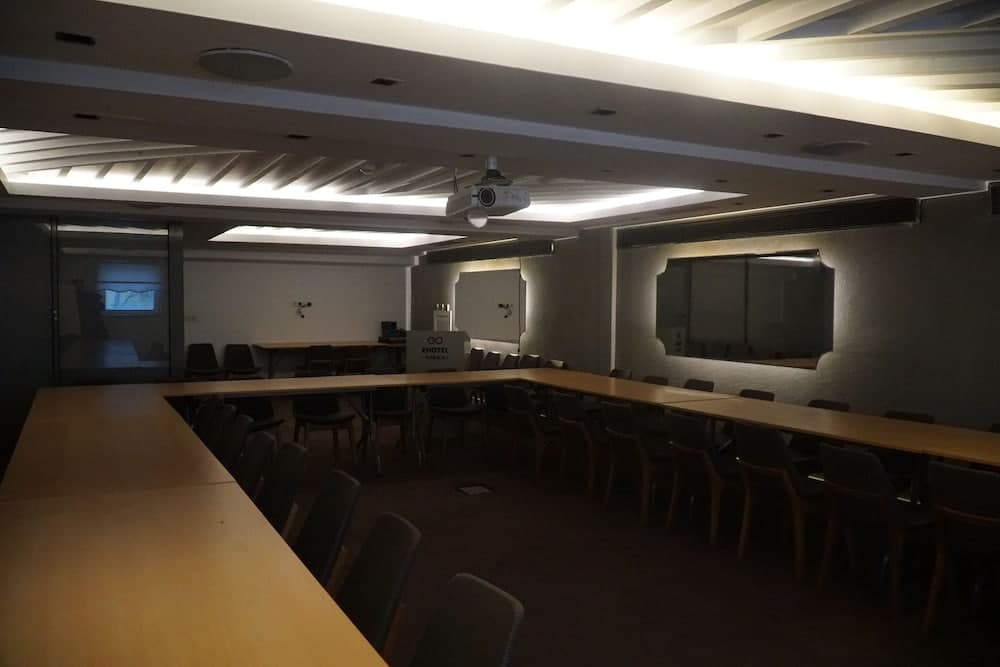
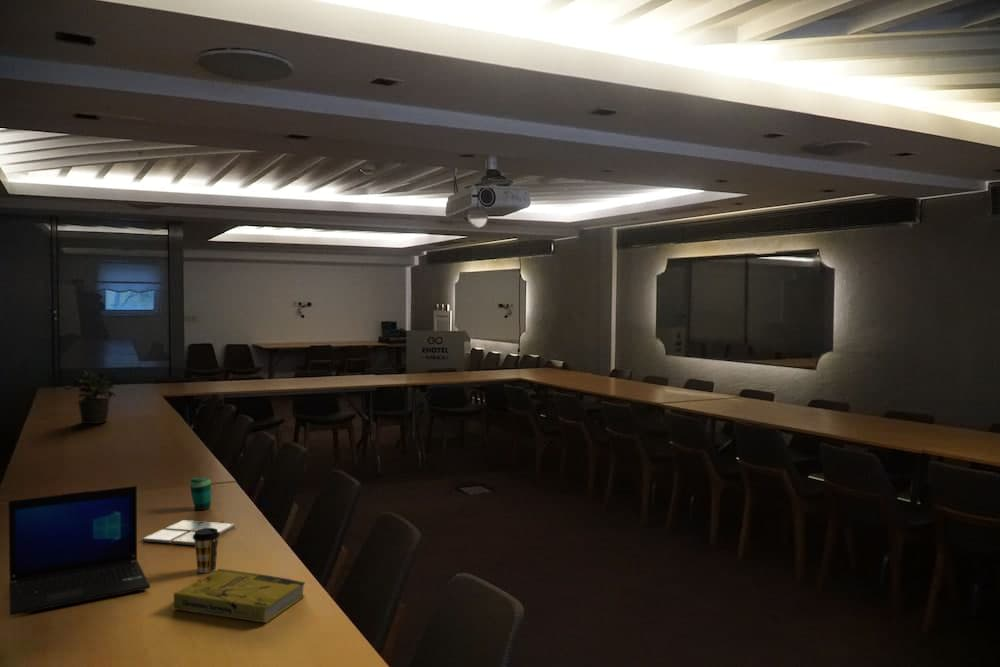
+ laptop (79, 545)
+ drink coaster (190, 532)
+ book (240, 594)
+ potted plant (91, 395)
+ cup (200, 493)
+ coffee cup (206, 550)
